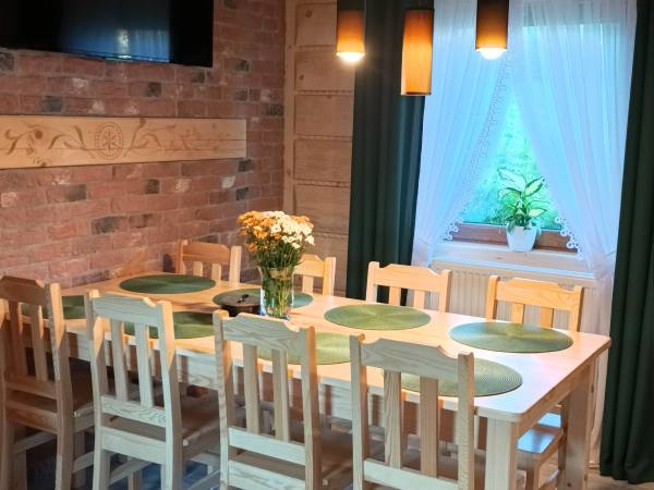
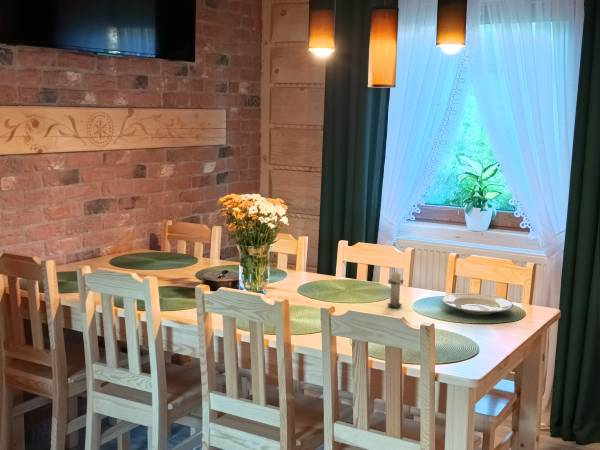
+ plate (476, 305)
+ candle (395, 287)
